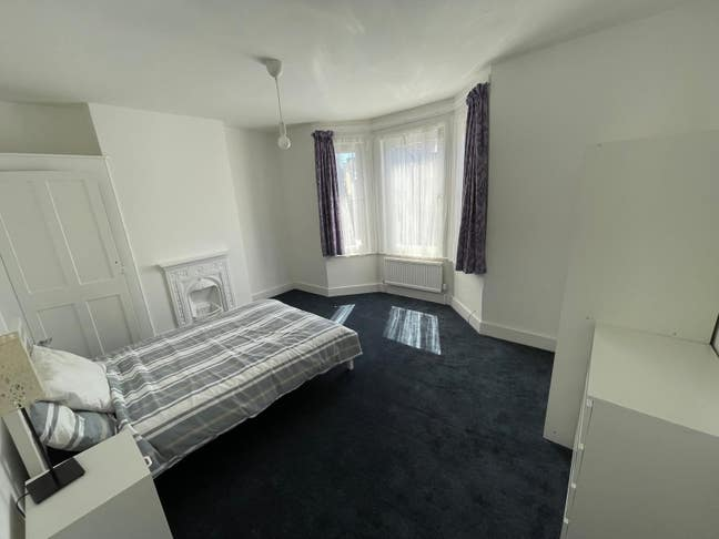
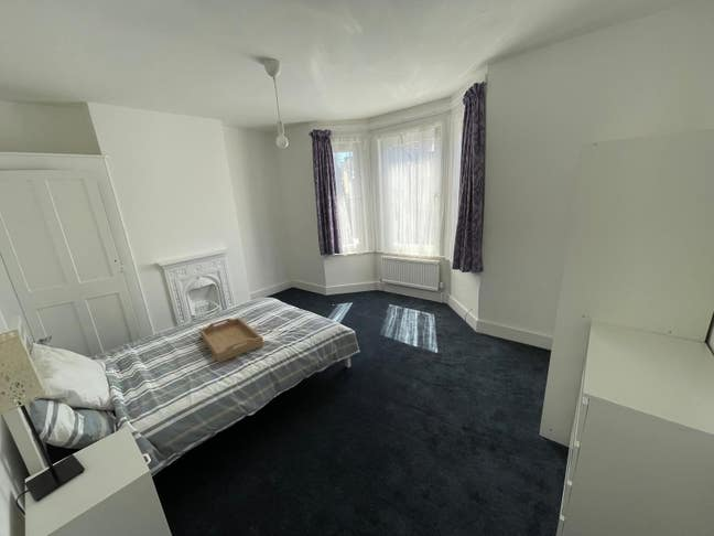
+ serving tray (229, 335)
